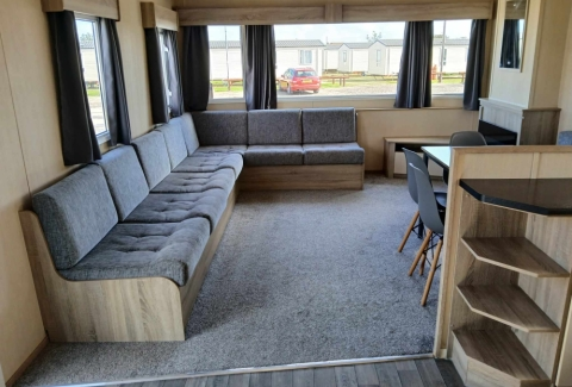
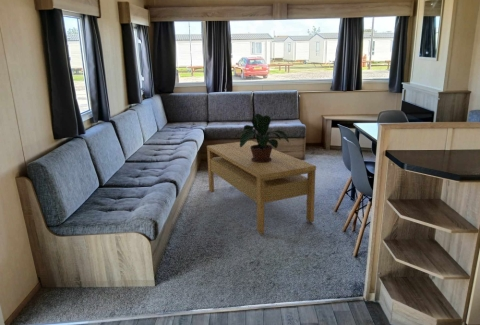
+ potted plant (260, 132)
+ coffee table (255, 180)
